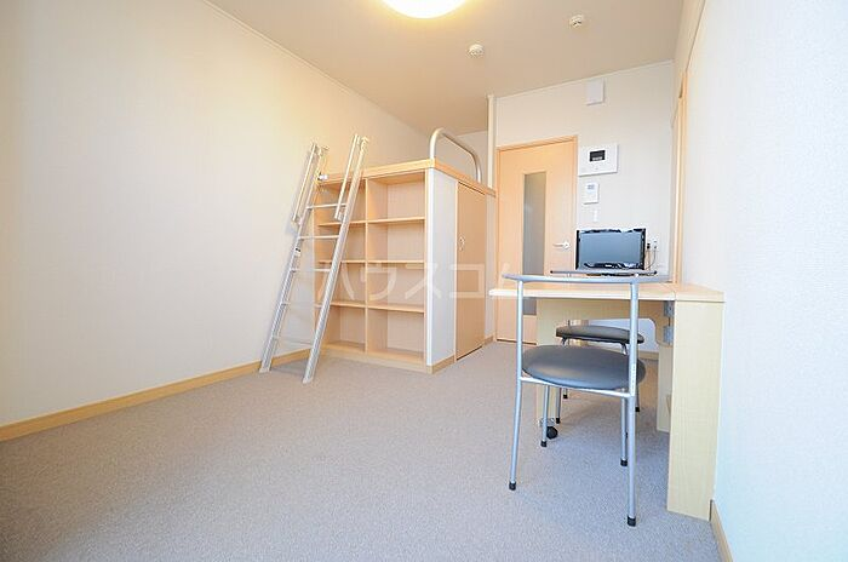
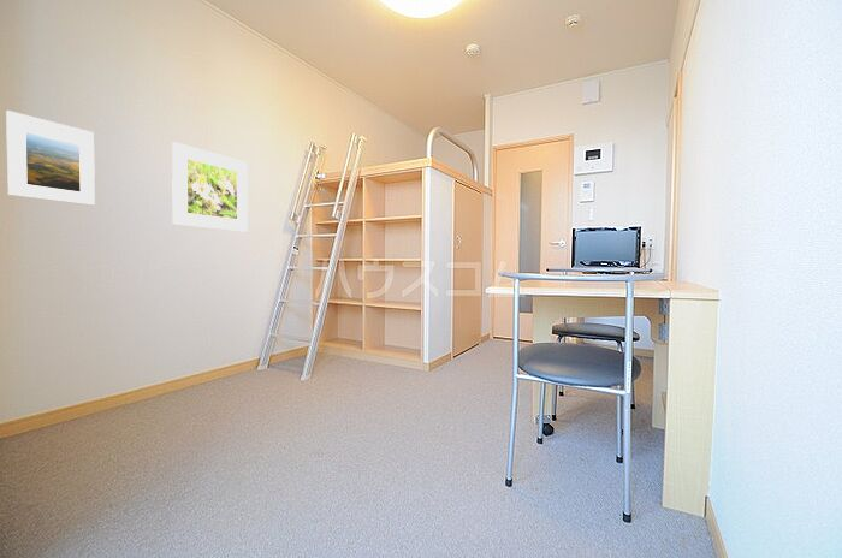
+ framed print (213, 190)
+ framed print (53, 161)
